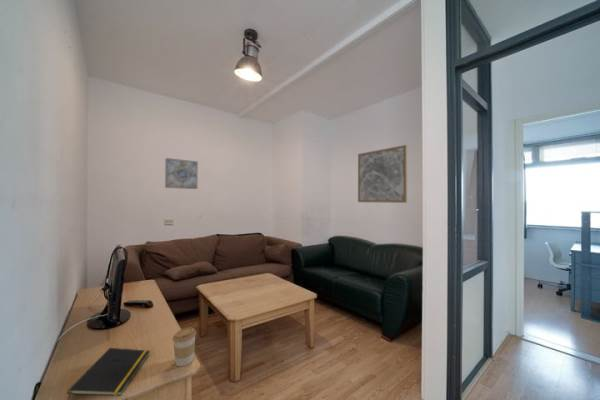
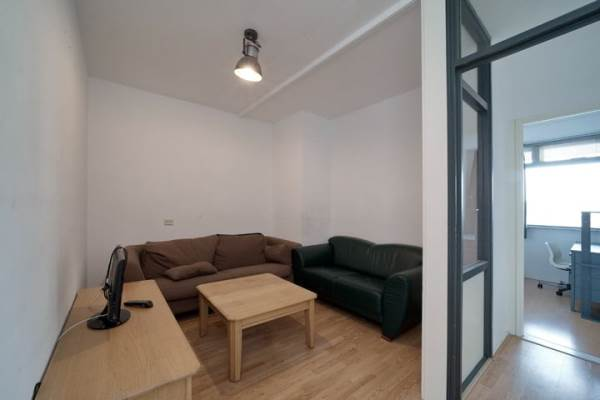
- wall art (380, 176)
- coffee cup (184, 345)
- notepad (114, 369)
- wall art (182, 174)
